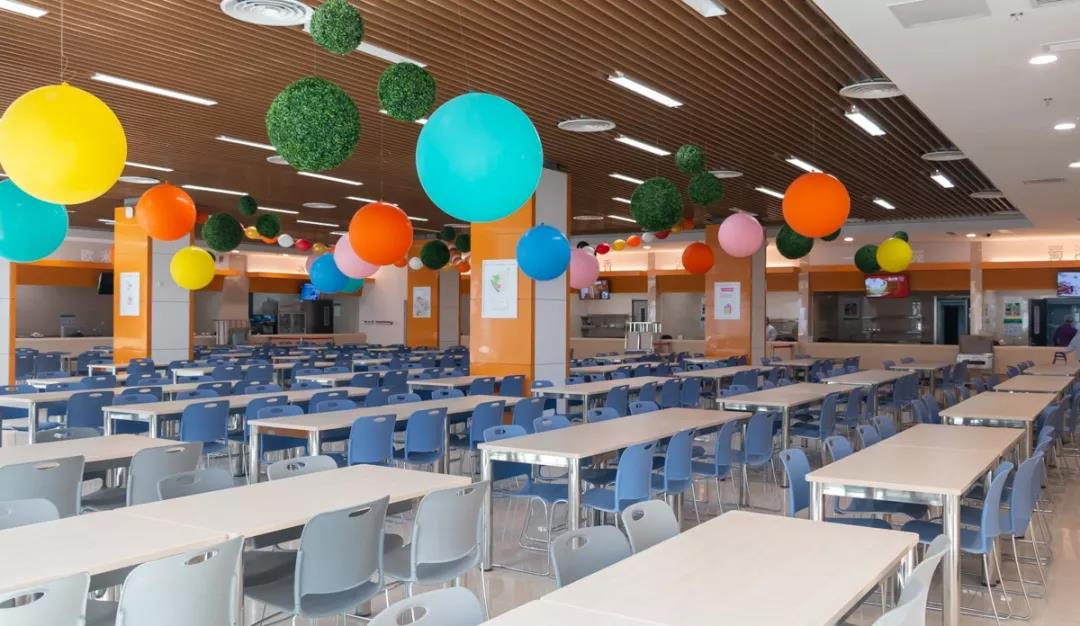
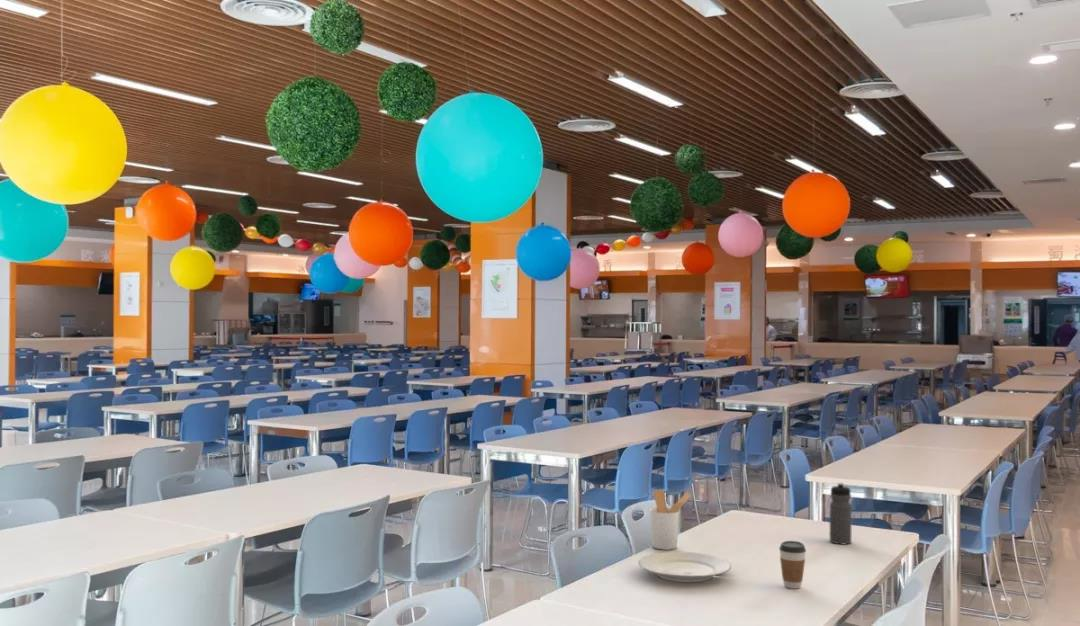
+ plate (684, 568)
+ water bottle (840, 512)
+ utensil holder (671, 519)
+ coffee cup (792, 564)
